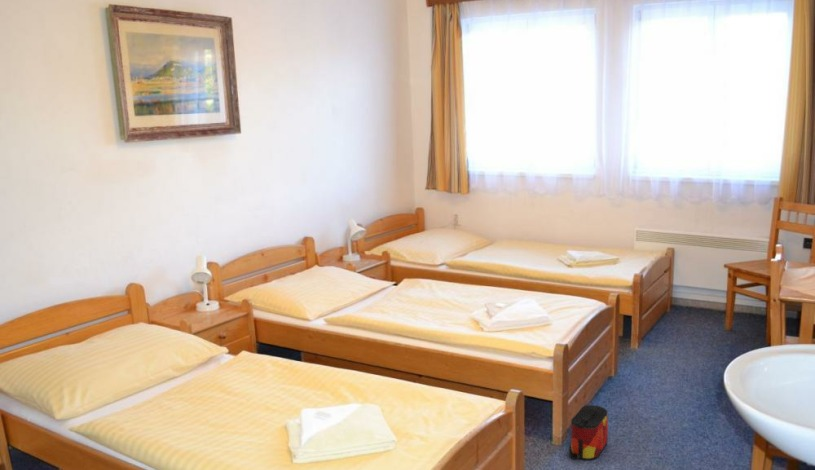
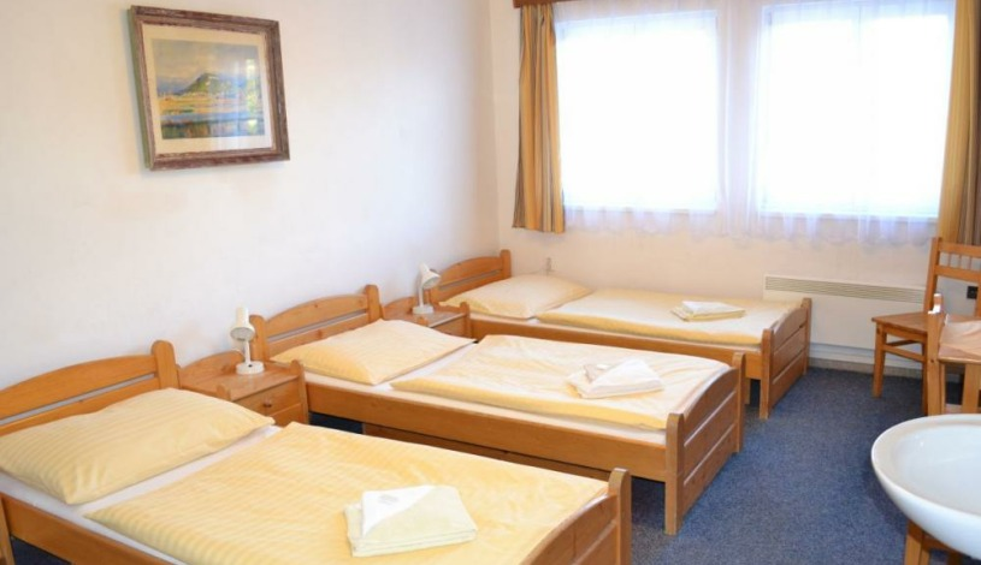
- bag (587, 430)
